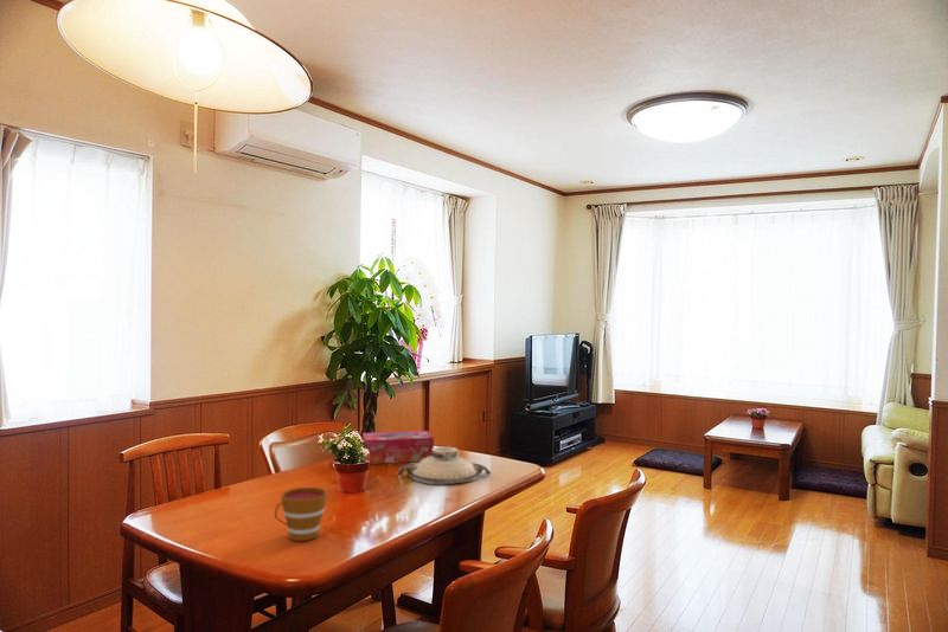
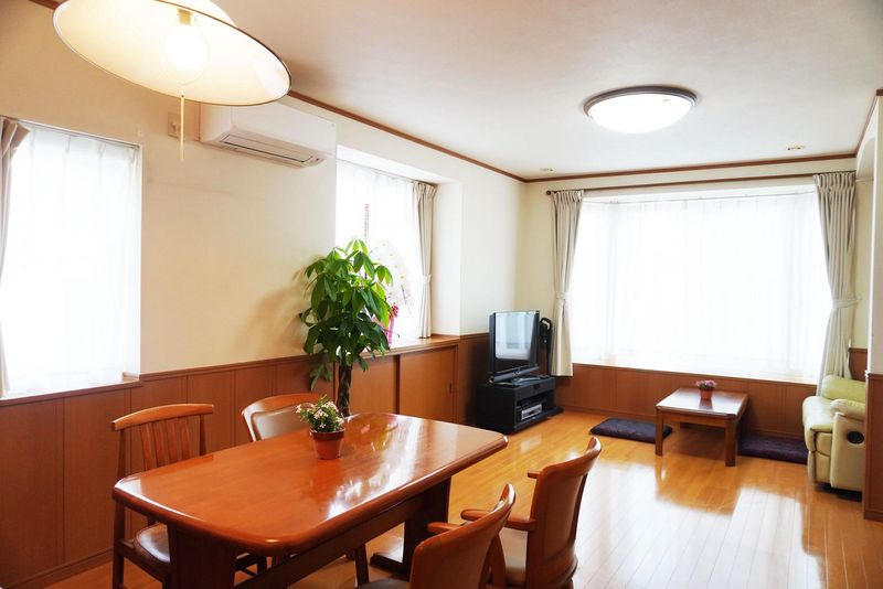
- tissue box (397, 446)
- cup (300, 515)
- teapot (443, 462)
